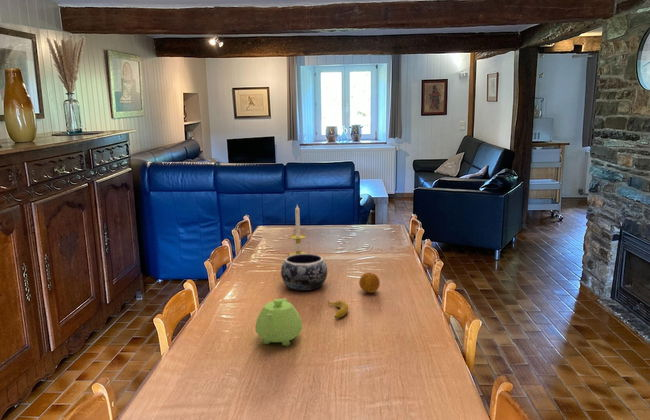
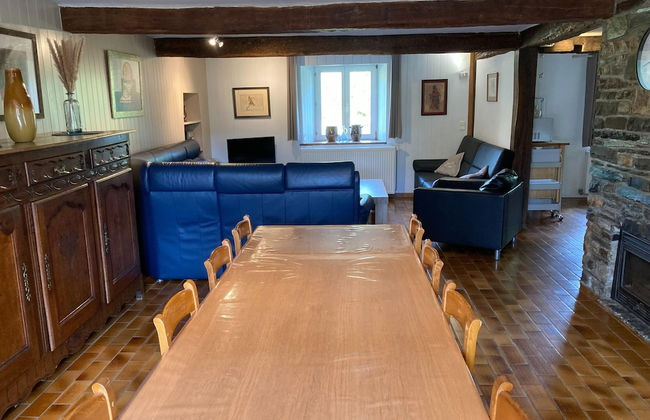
- candle (297, 229)
- banana (337, 306)
- teapot (277, 320)
- fruit (369, 282)
- decorative bowl (304, 271)
